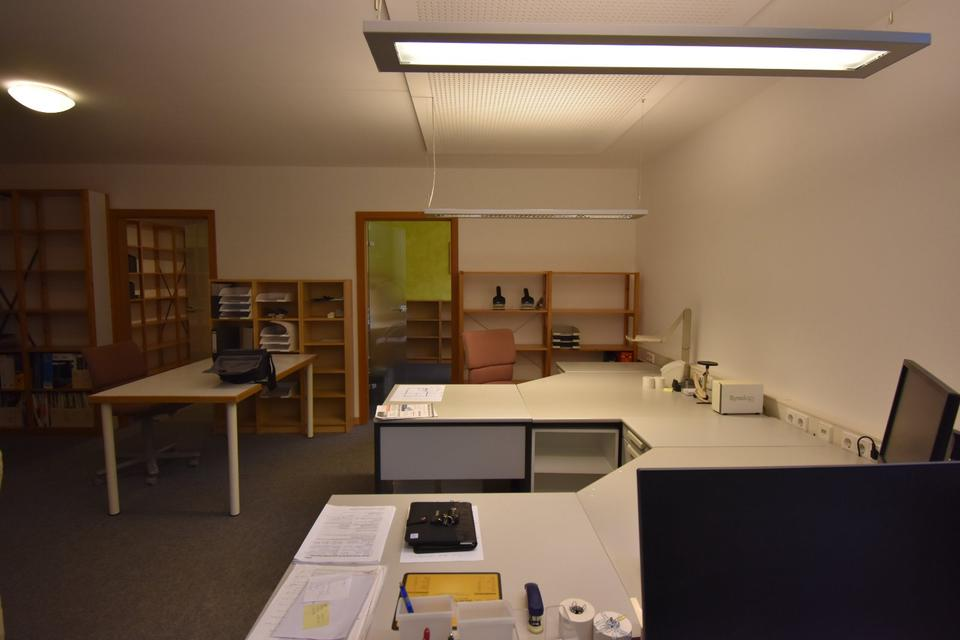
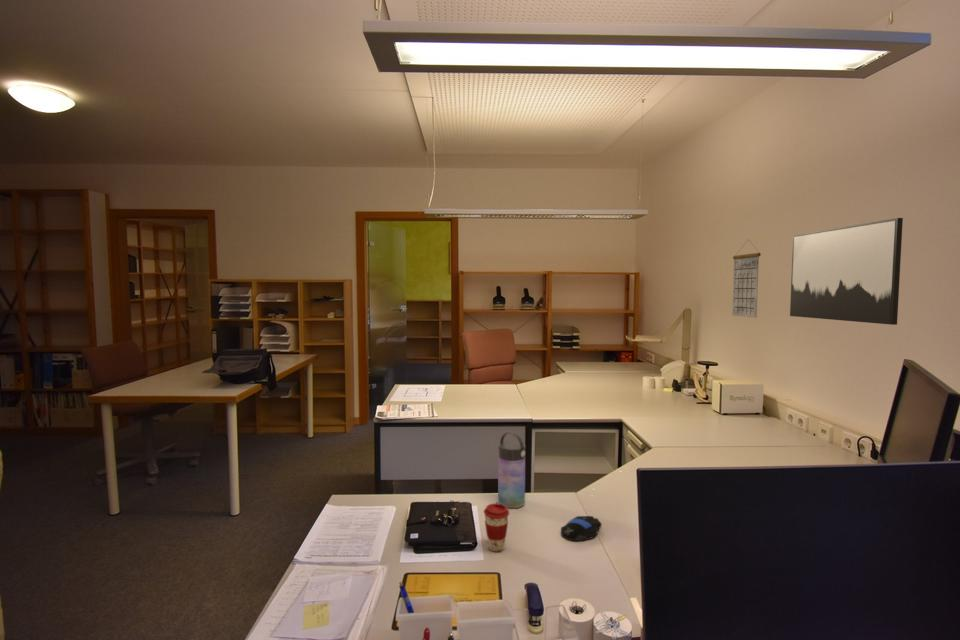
+ calendar (745, 278)
+ computer mouse (581, 524)
+ water bottle (511, 467)
+ coffee cup (496, 527)
+ wall art (838, 274)
